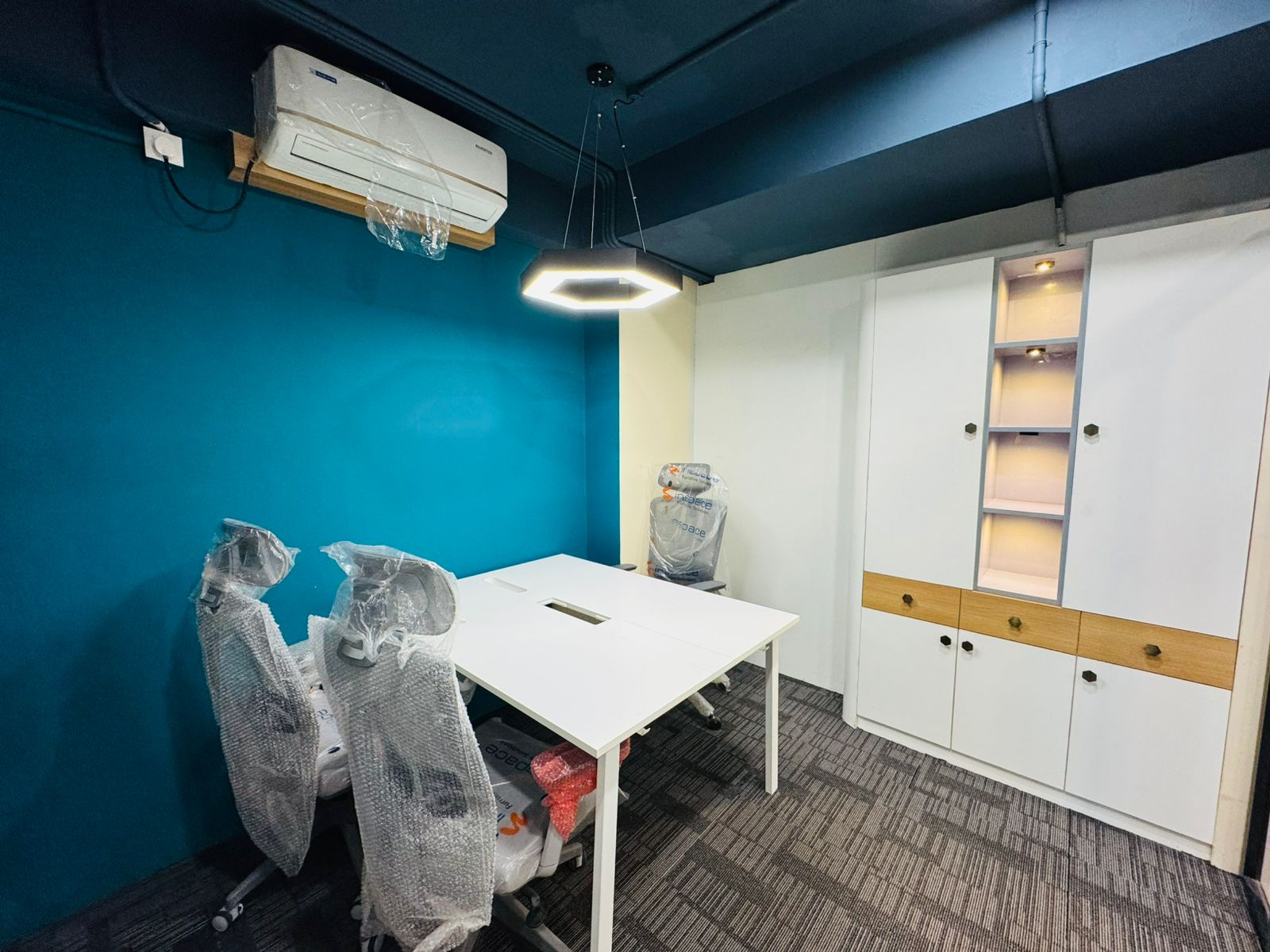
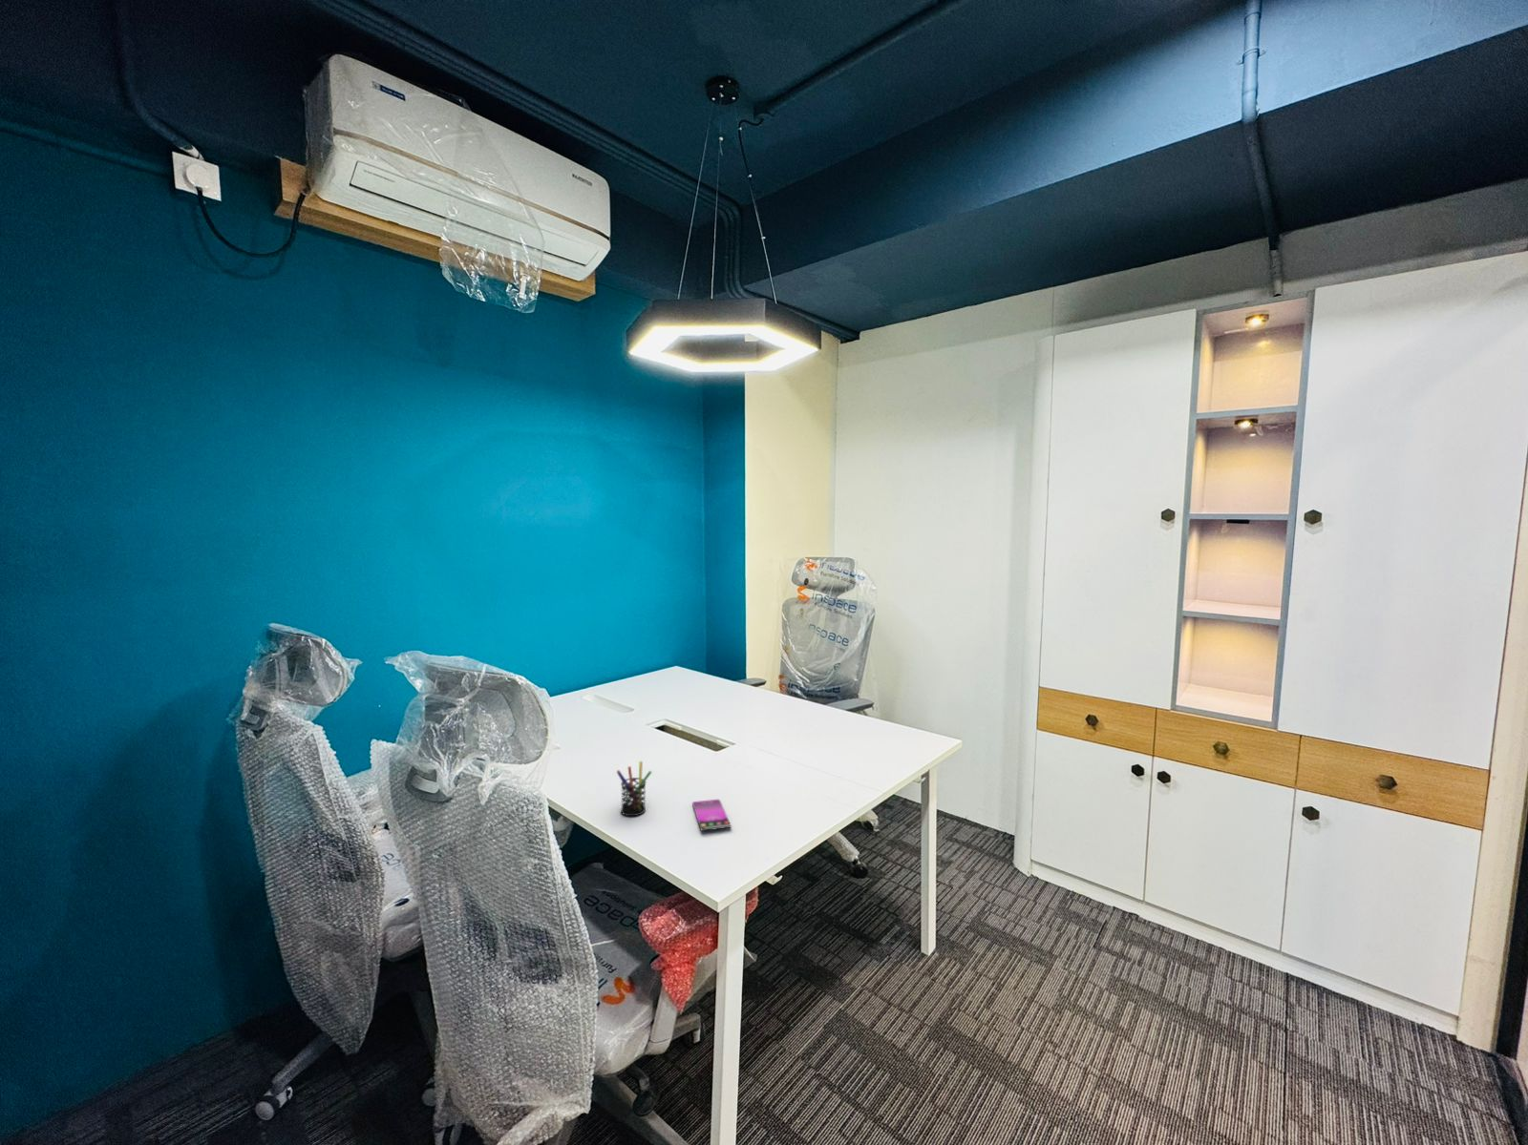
+ pen holder (635, 787)
+ smartphone (711, 814)
